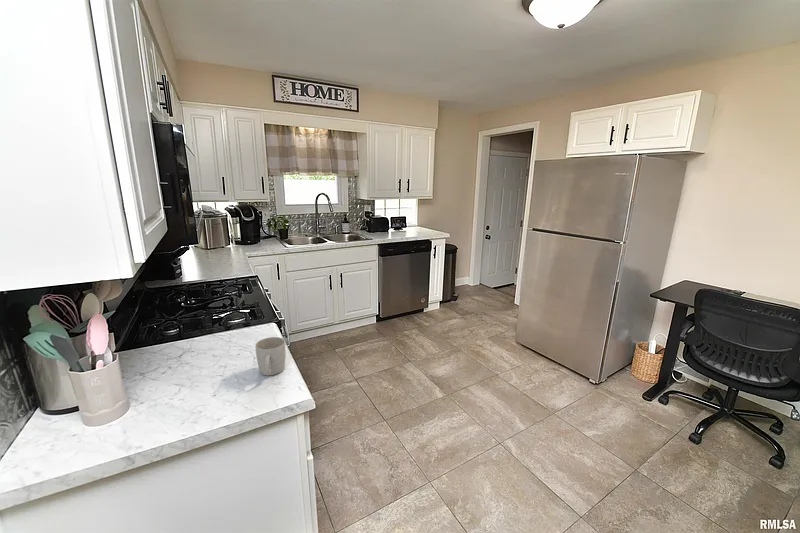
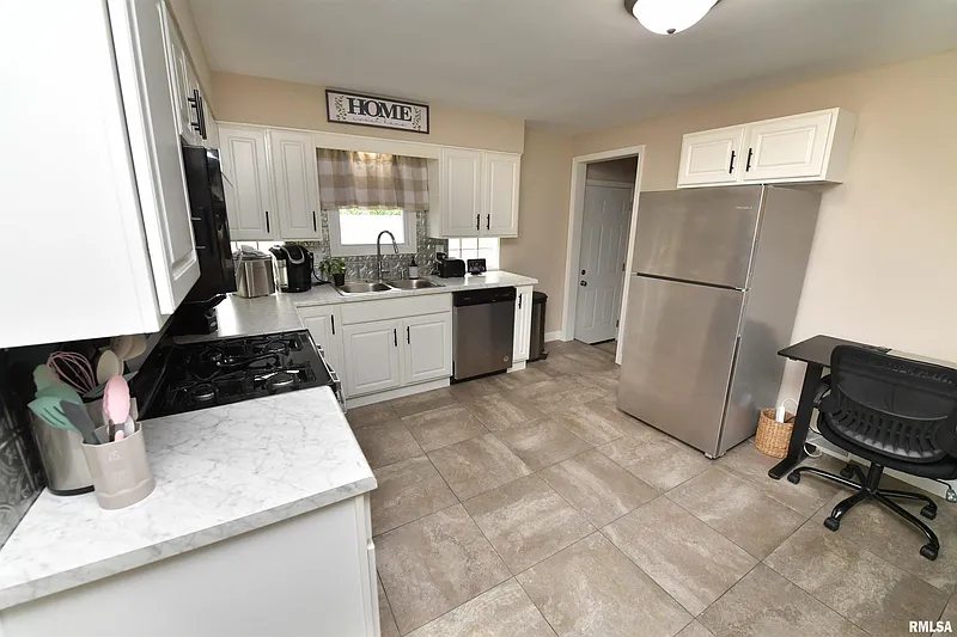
- mug (270, 359)
